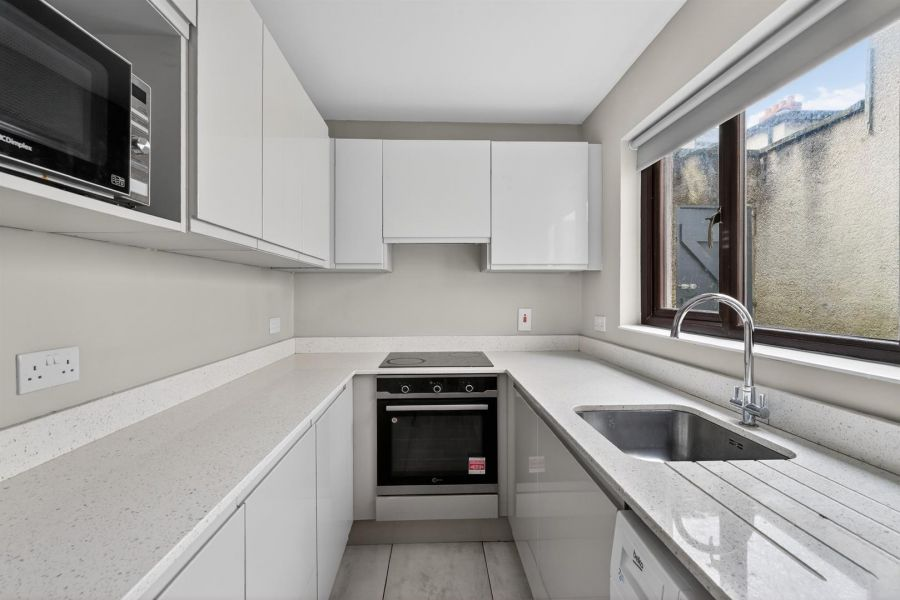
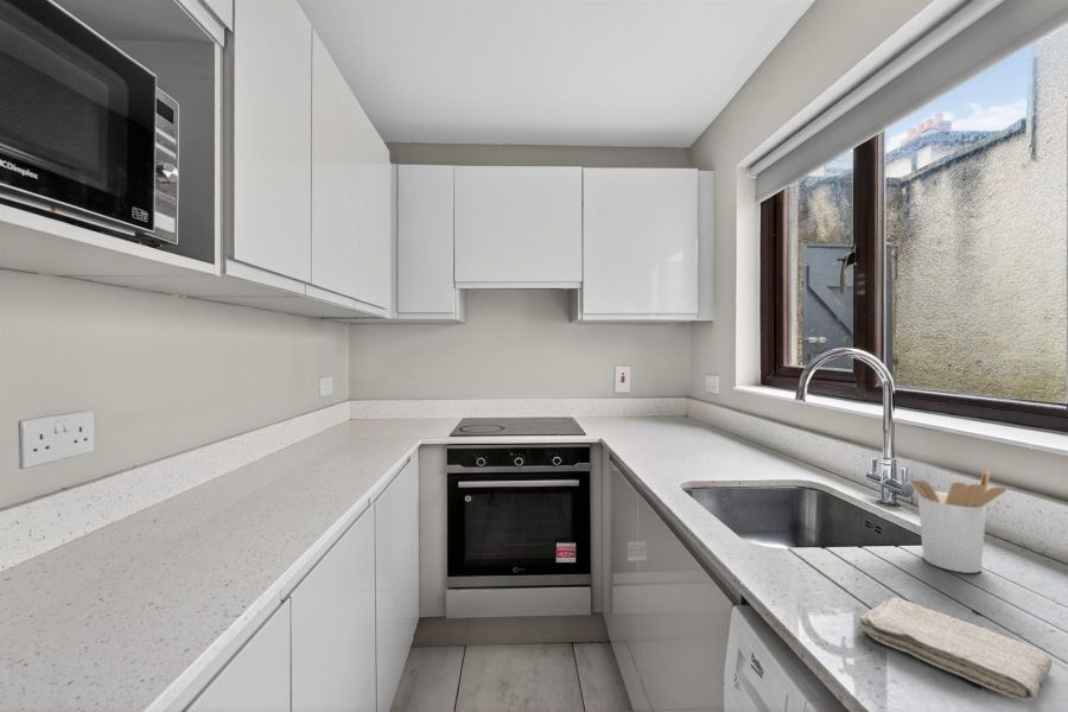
+ washcloth (948, 640)
+ utensil holder (959, 520)
